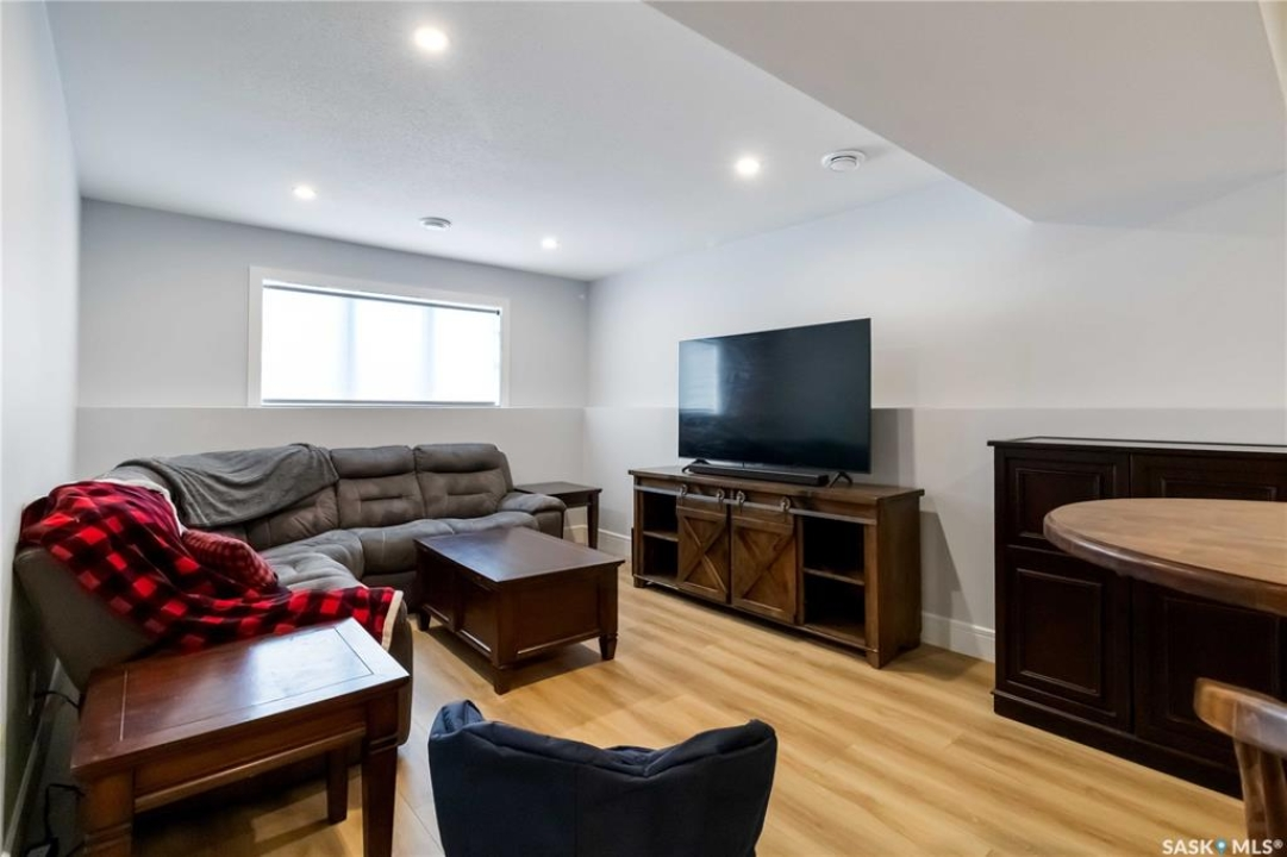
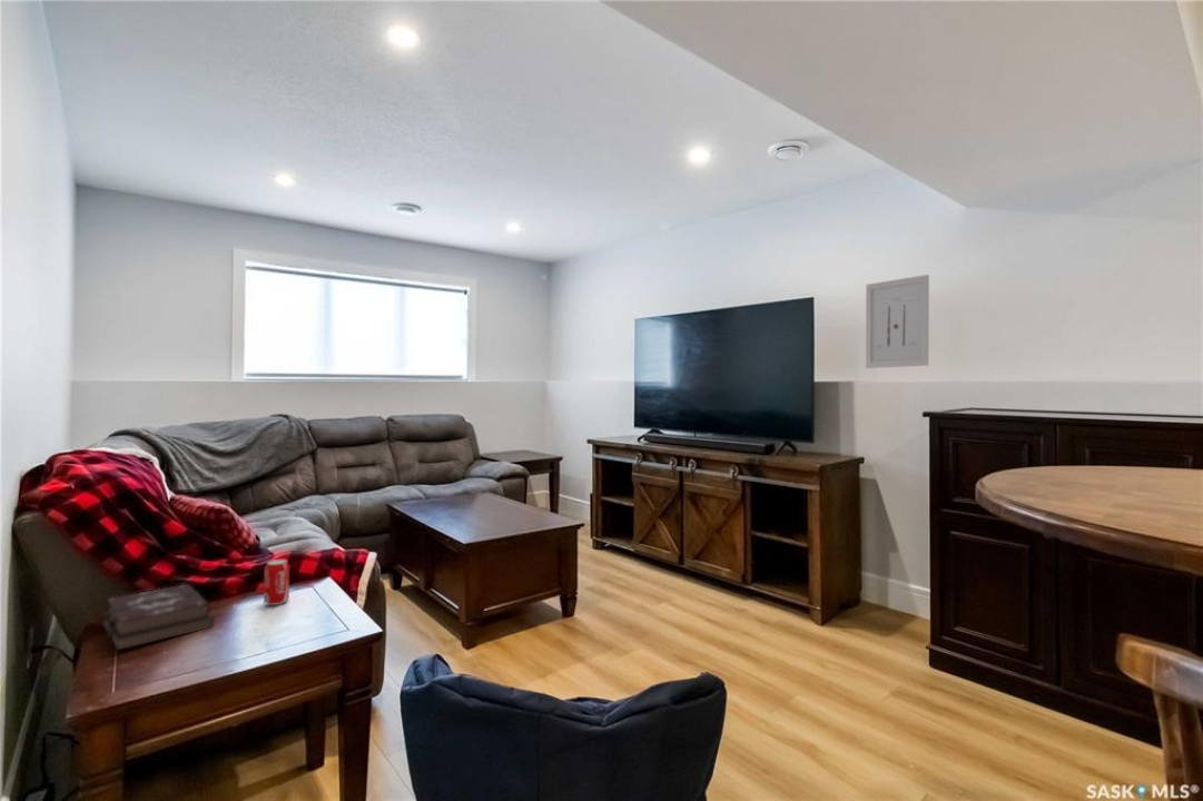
+ beverage can (276, 582)
+ wall art (896, 323)
+ hardback book (157, 613)
